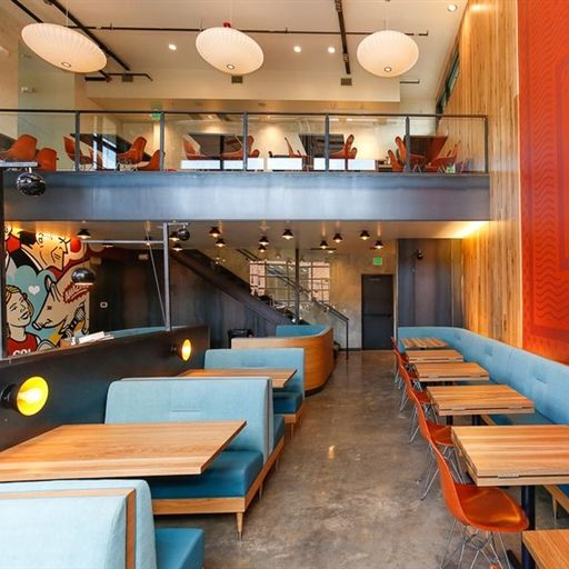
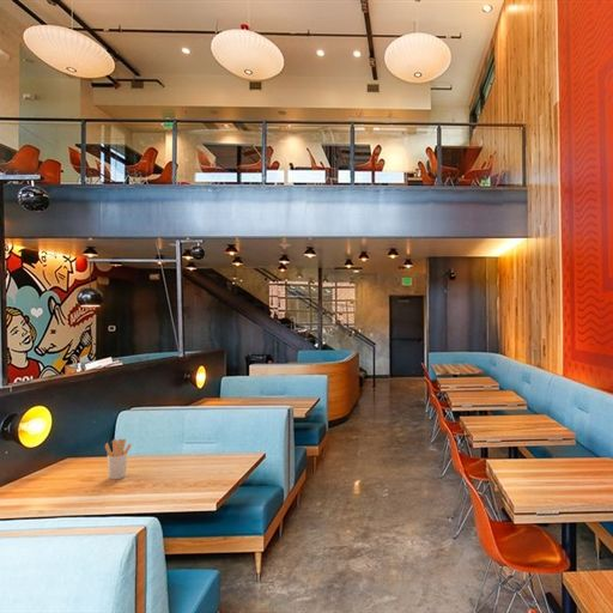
+ utensil holder (117, 457)
